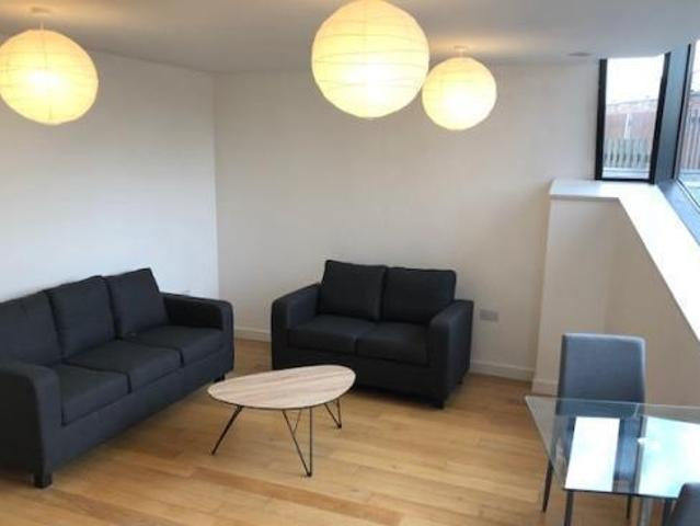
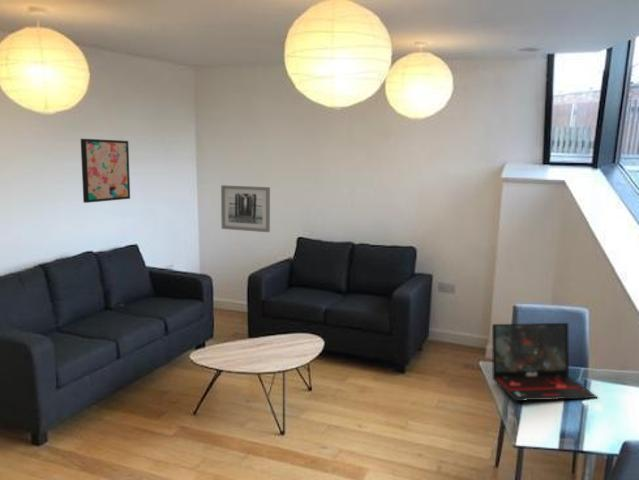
+ laptop (542, 360)
+ wall art (106, 170)
+ wall art (245, 208)
